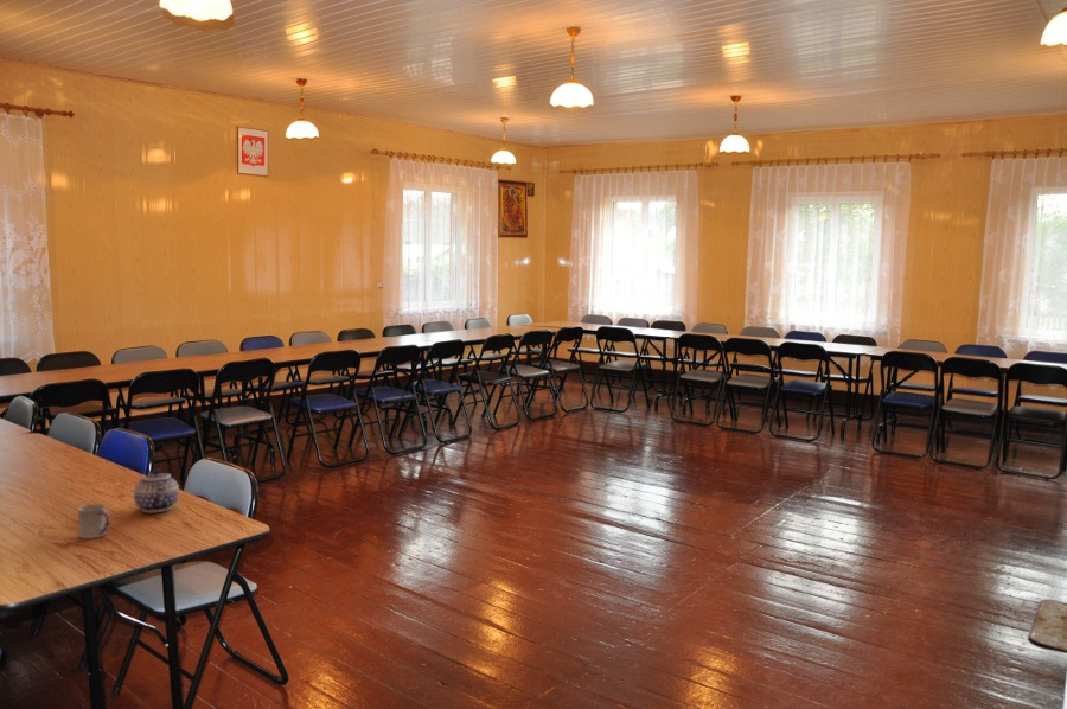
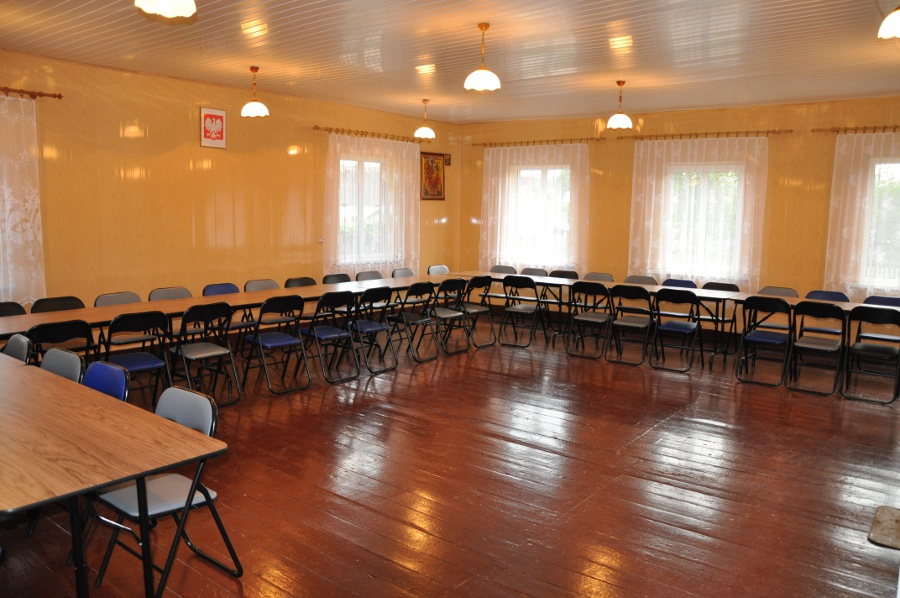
- cup (96, 522)
- teapot (156, 488)
